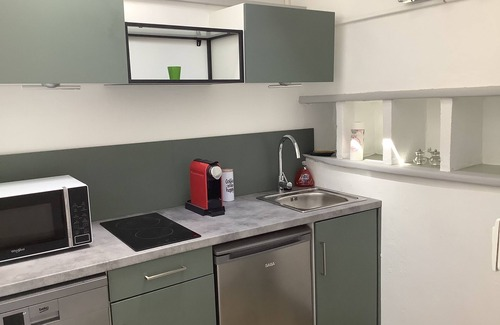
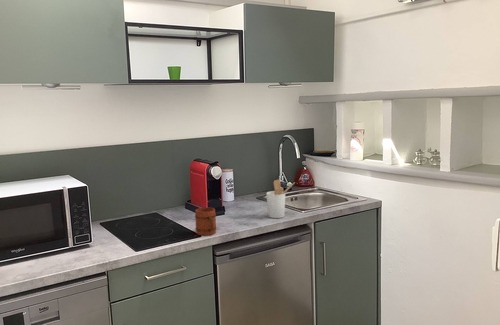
+ mug (206, 221)
+ utensil holder (281, 198)
